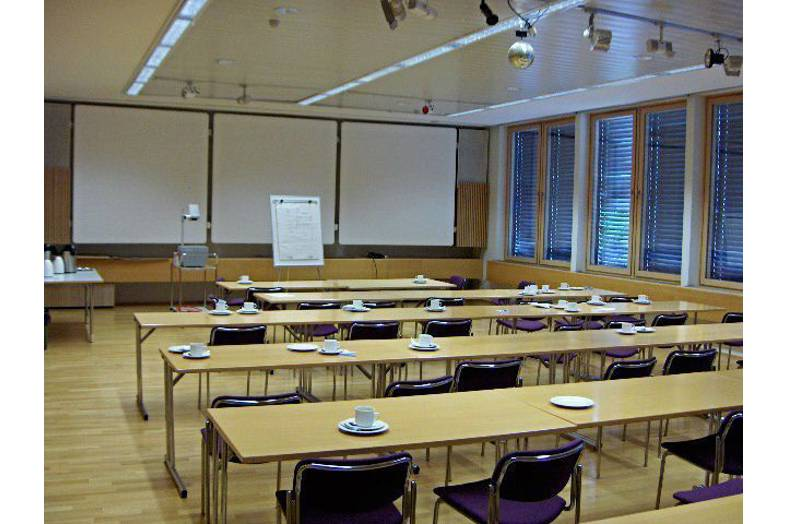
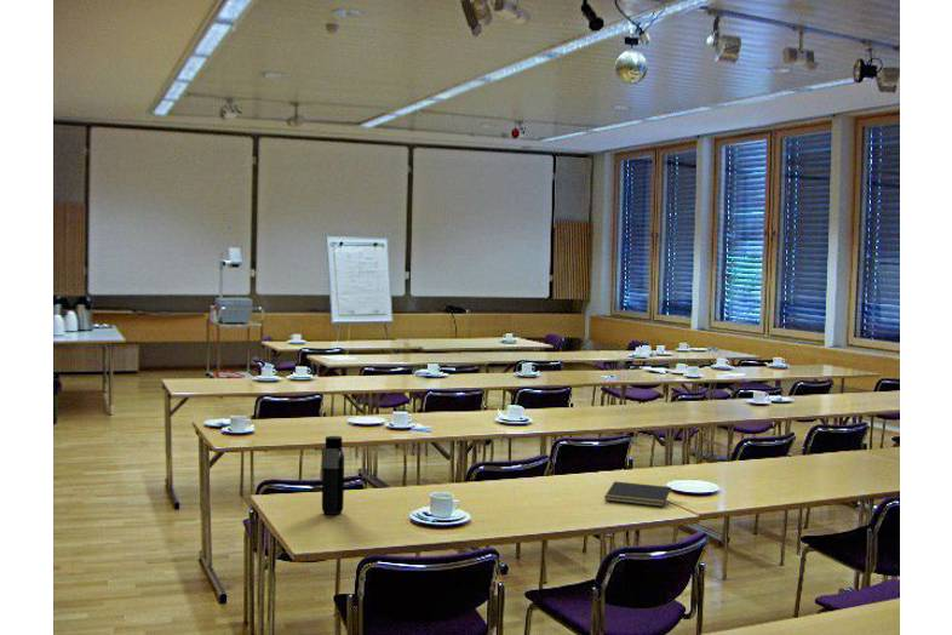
+ notepad (637, 493)
+ water bottle (333, 474)
